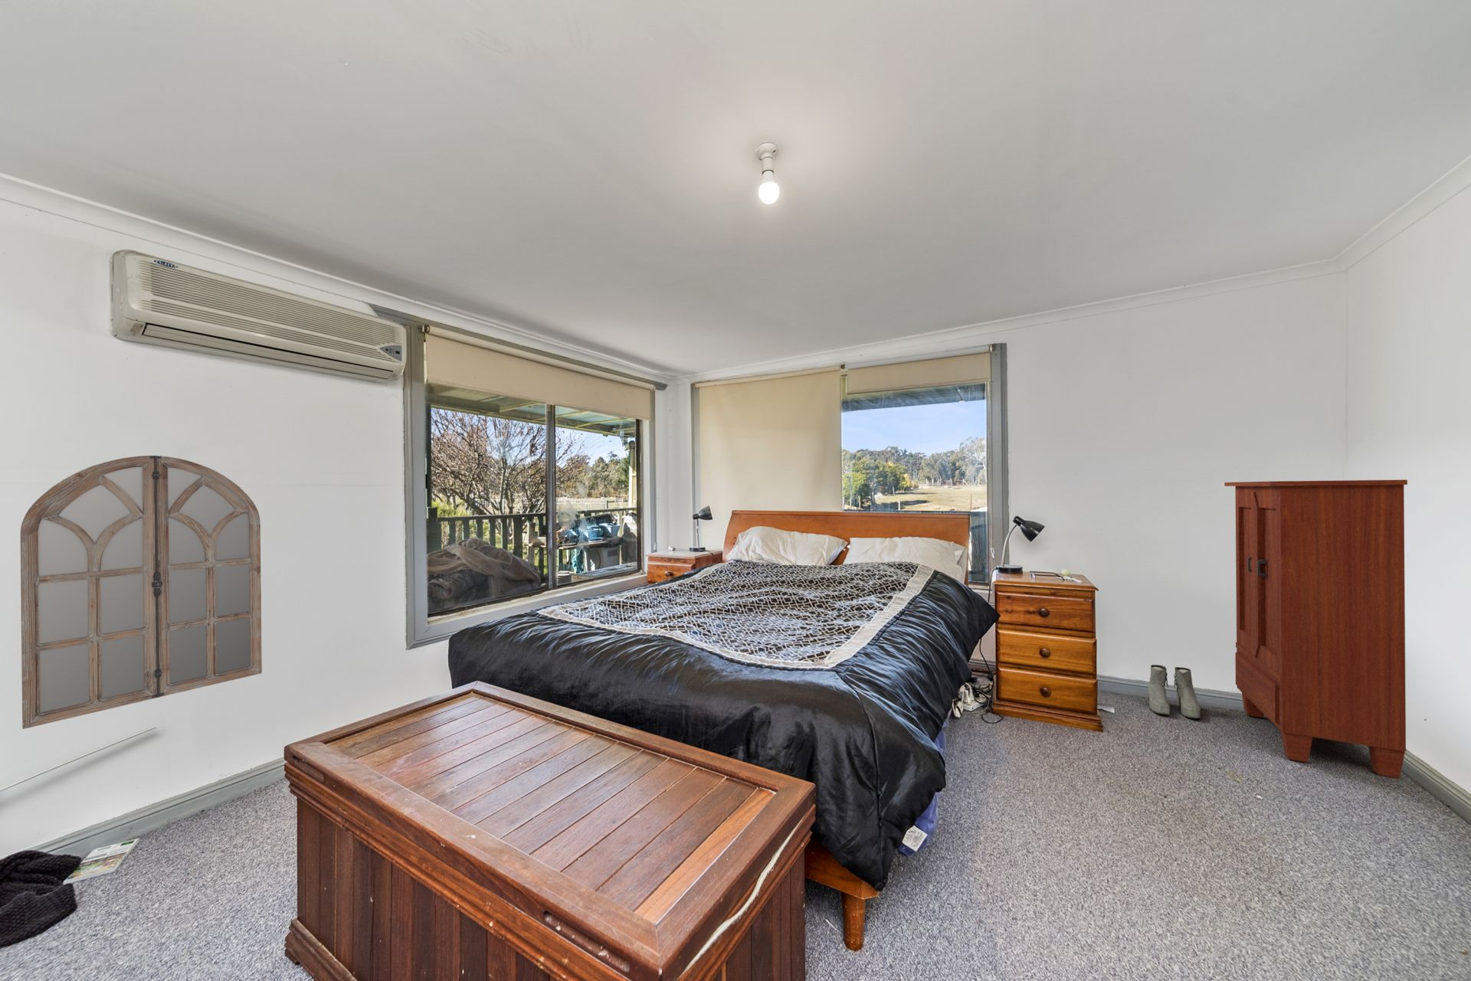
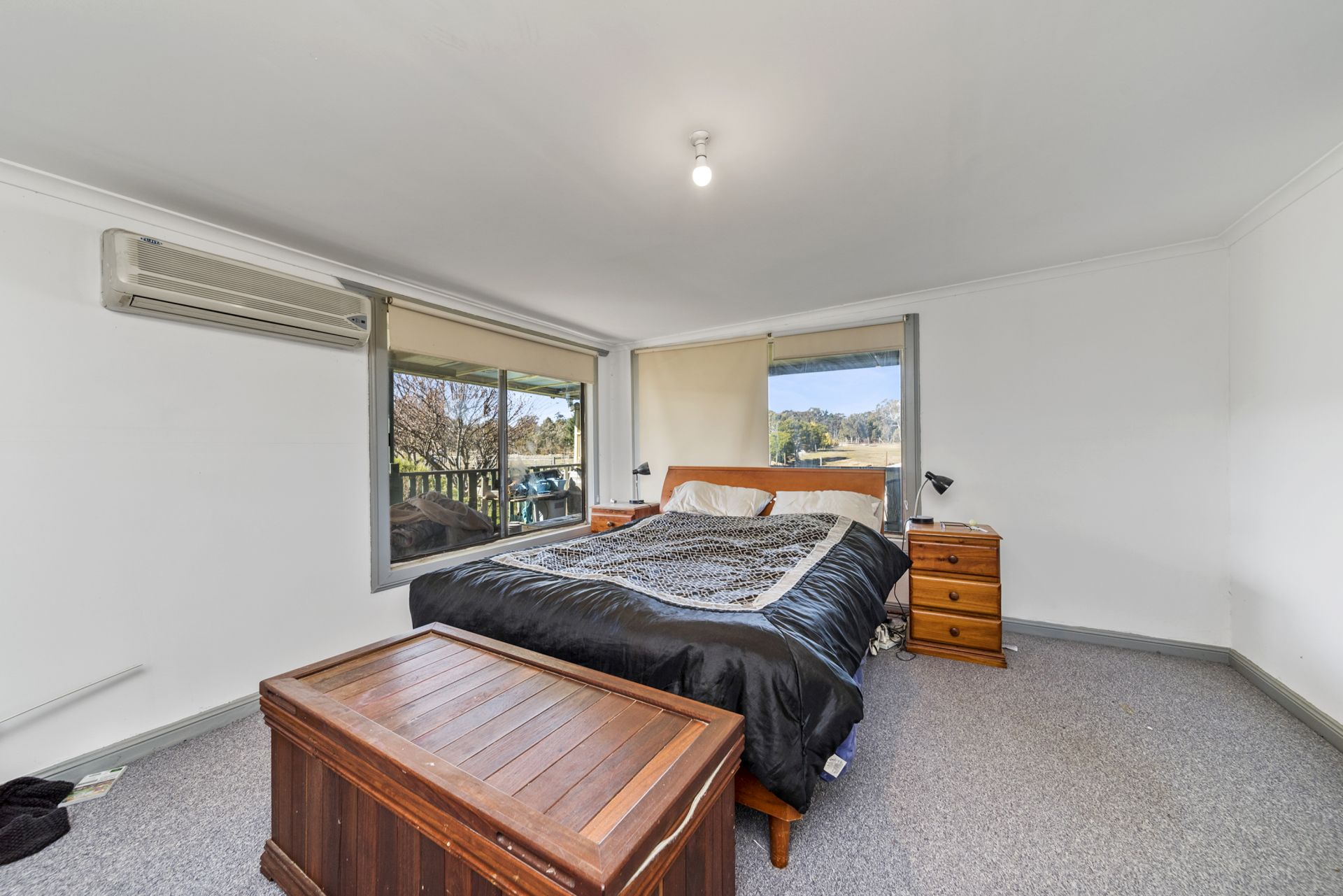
- cabinet (1306, 611)
- home mirror (157, 577)
- boots (1174, 686)
